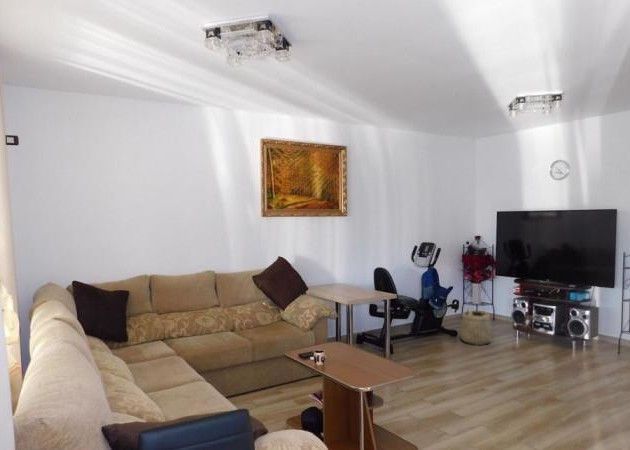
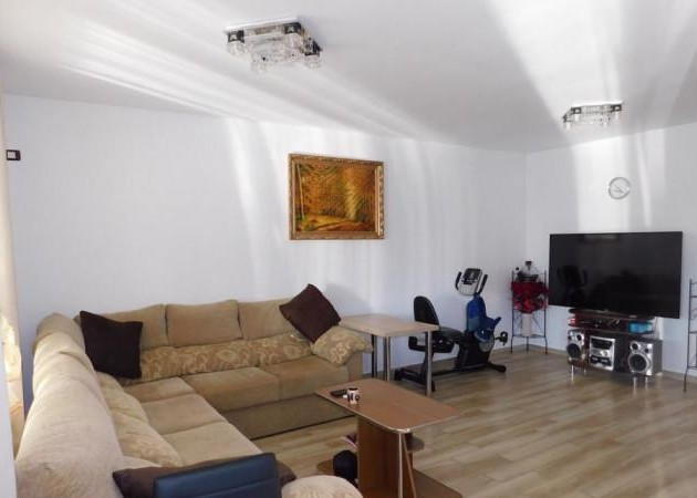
- basket (474, 325)
